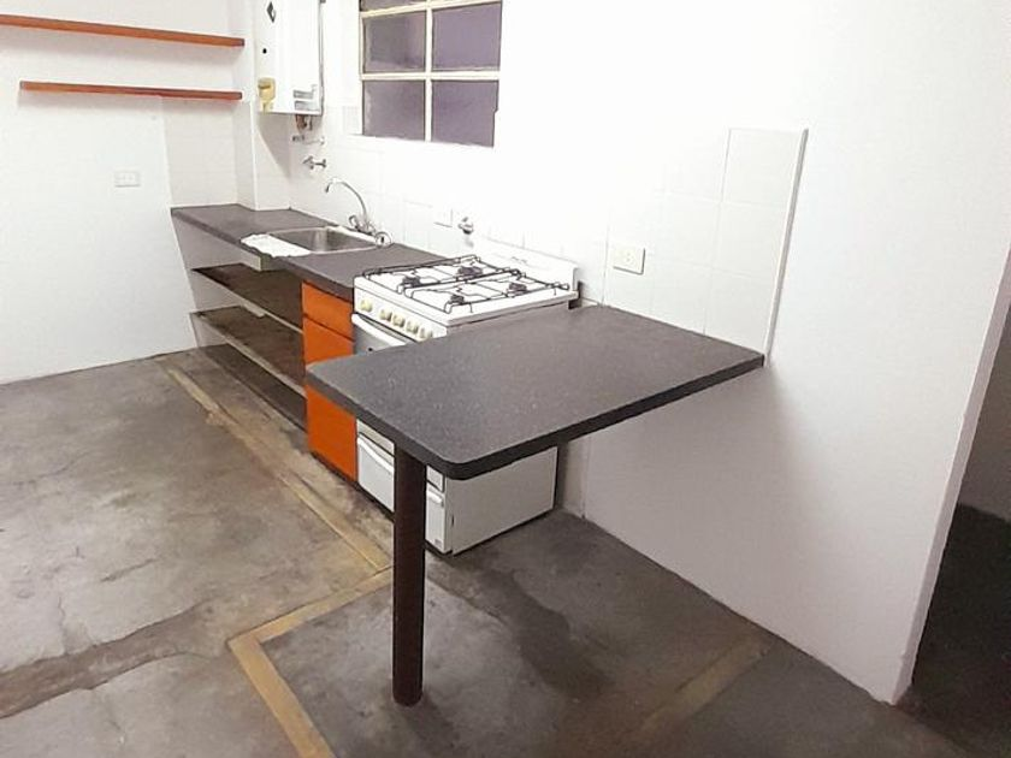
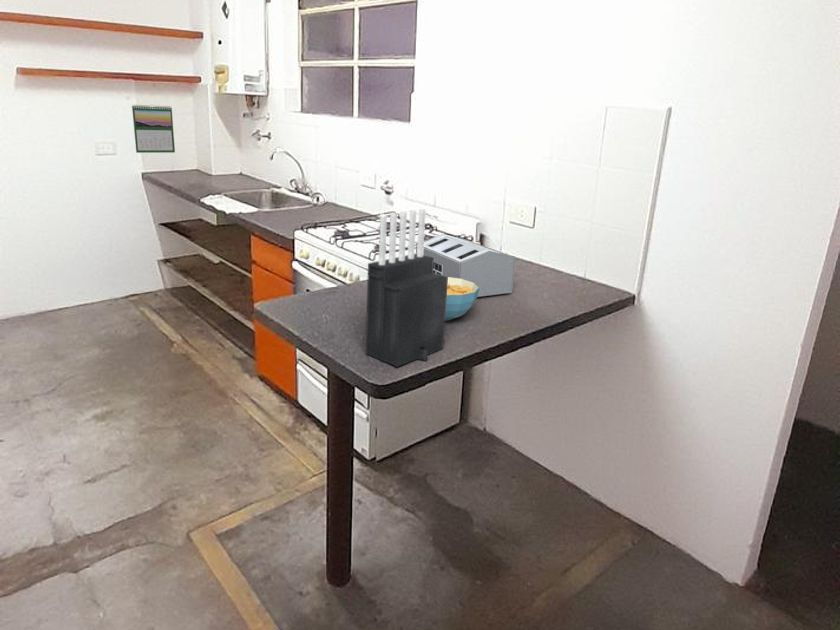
+ calendar (154, 128)
+ toaster (463, 263)
+ knife block (411, 286)
+ cereal bowl (446, 301)
